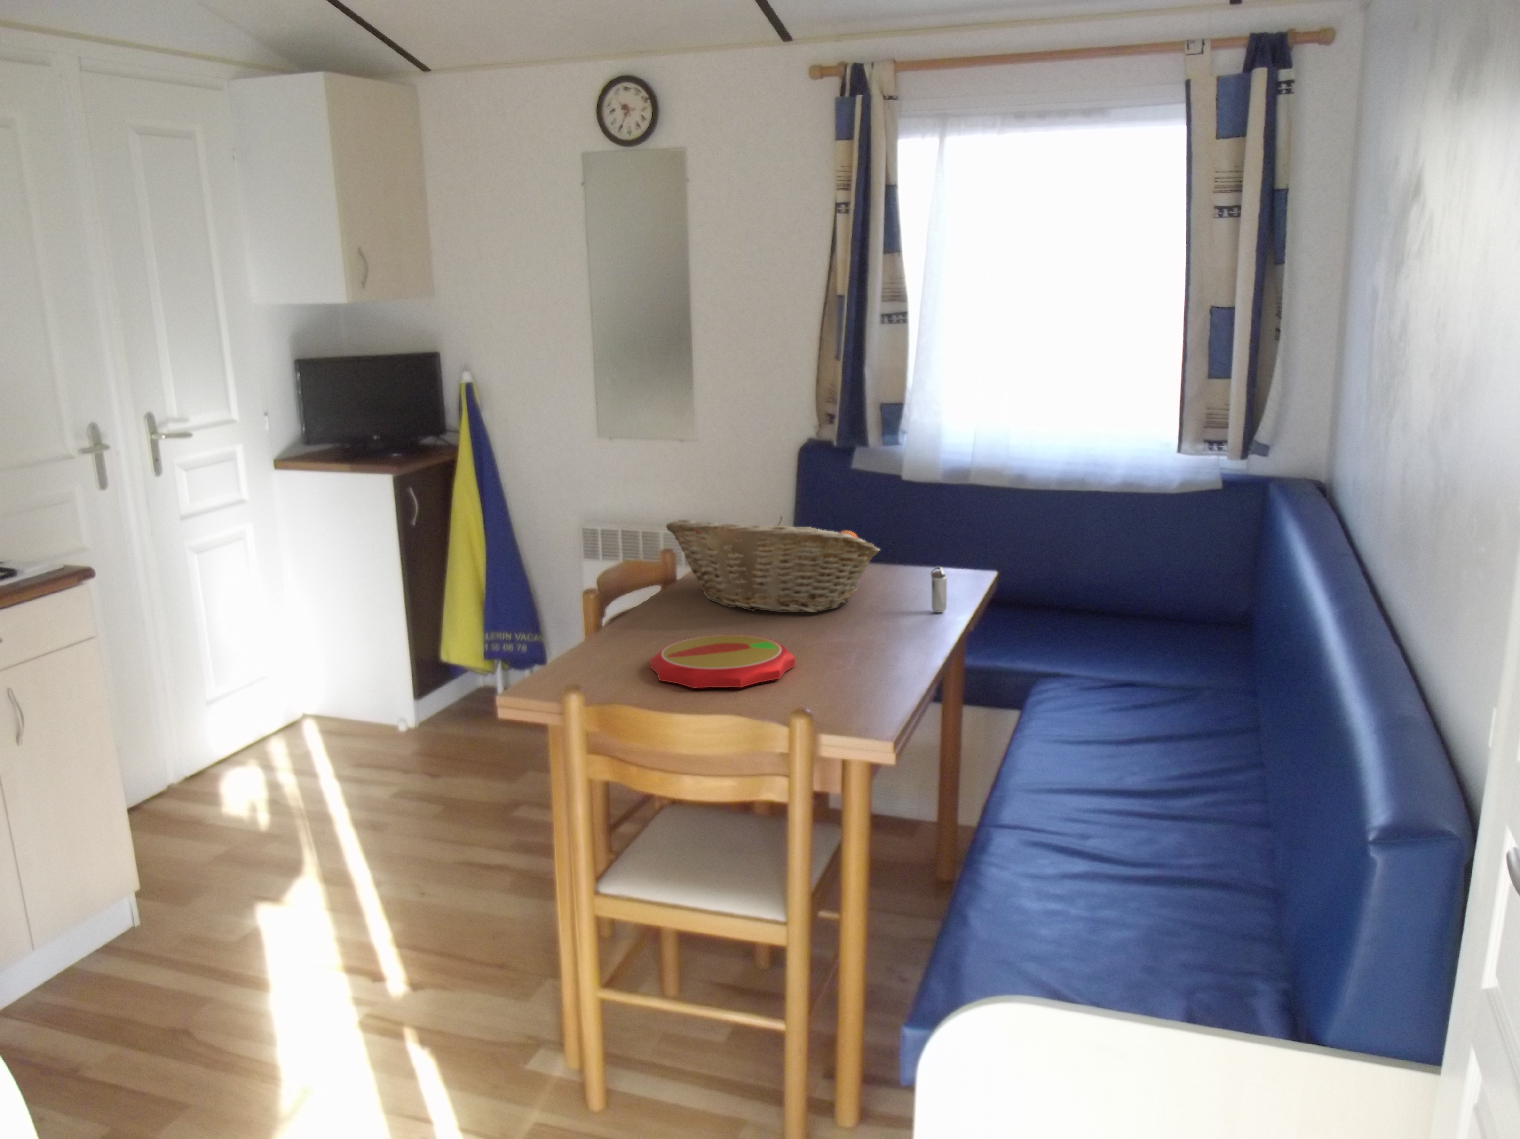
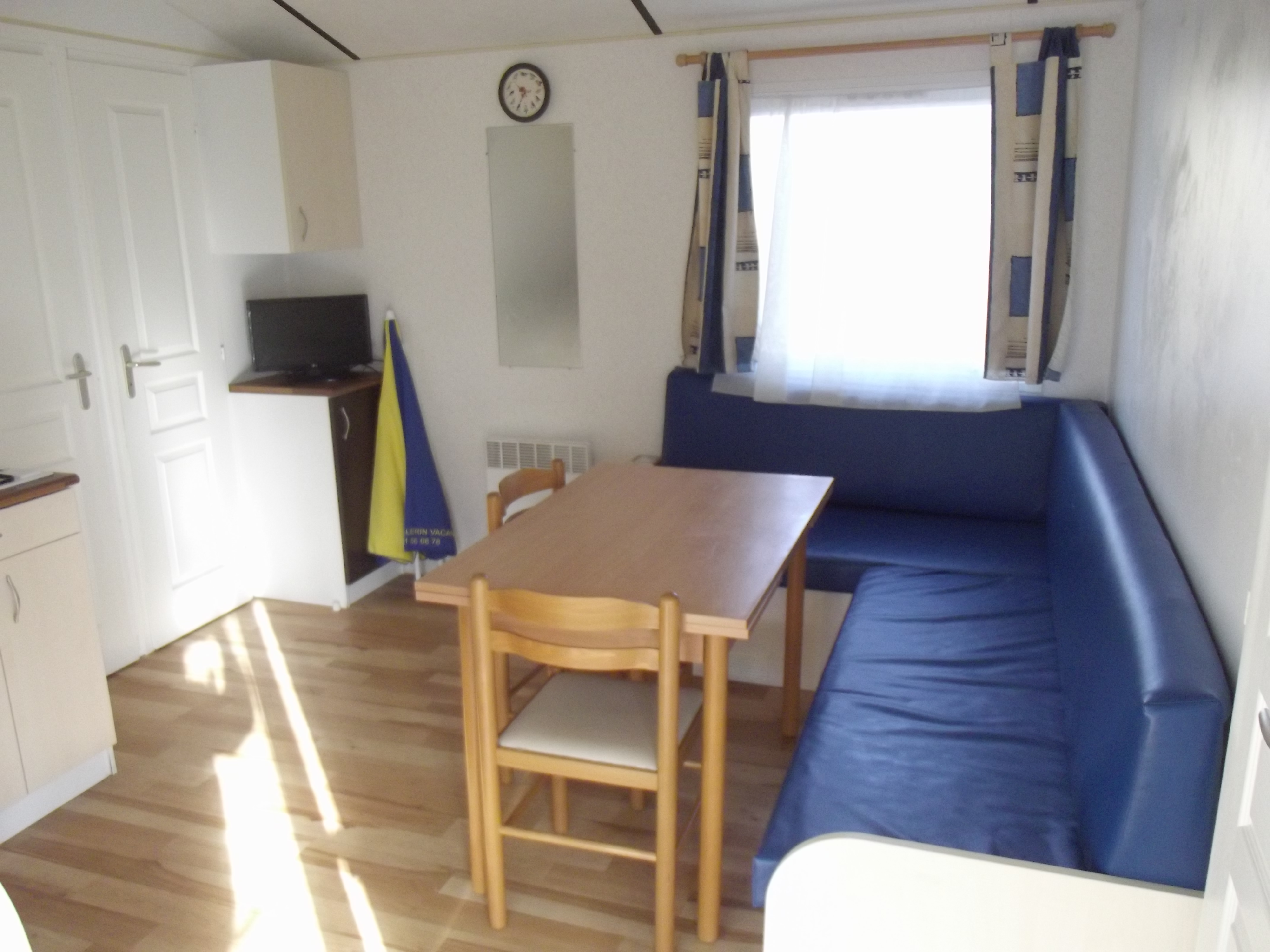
- fruit basket (772, 555)
- shaker (938, 589)
- plate (722, 657)
